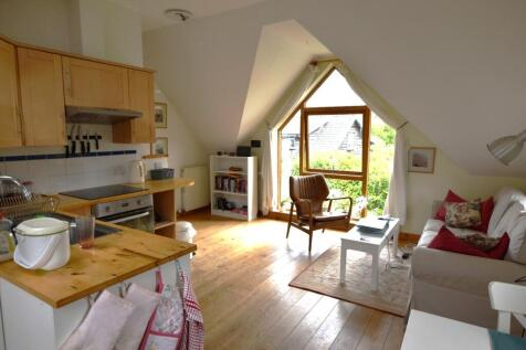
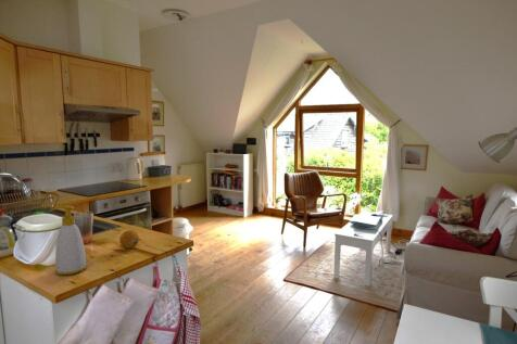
+ soap bottle (68, 238)
+ fruit (129, 239)
